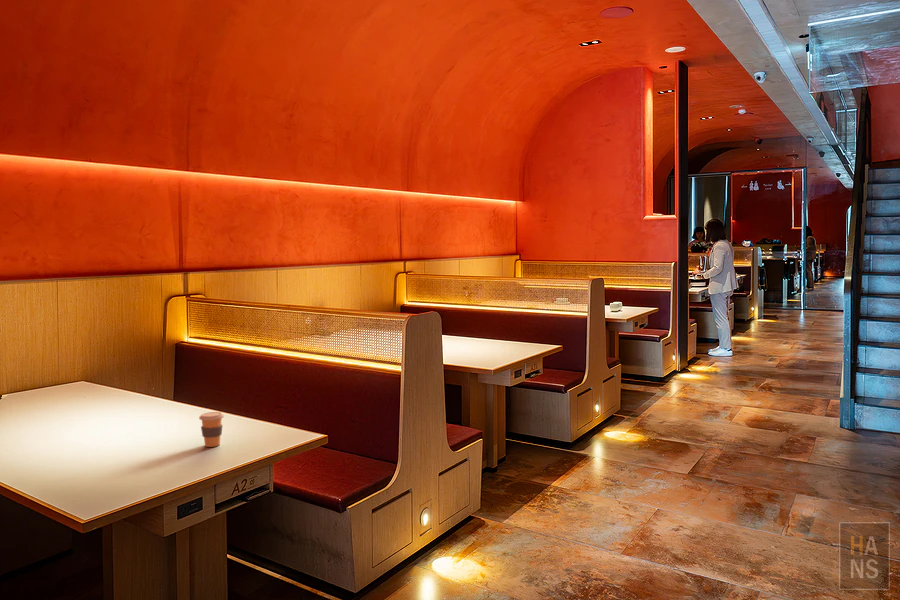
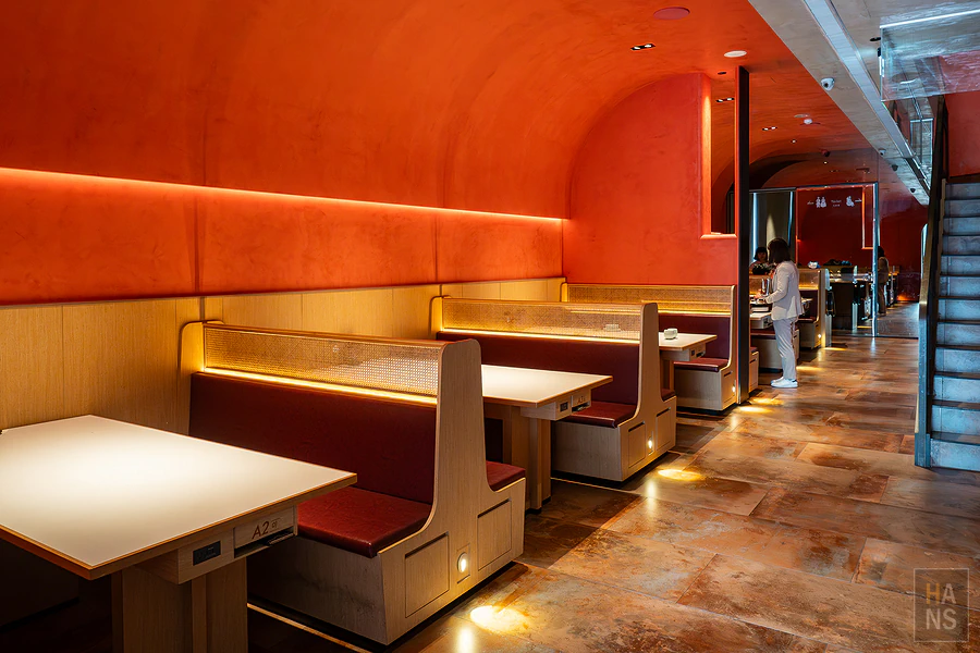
- coffee cup (212, 429)
